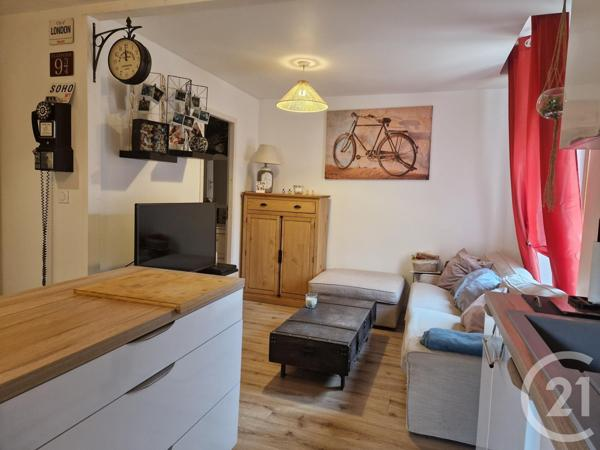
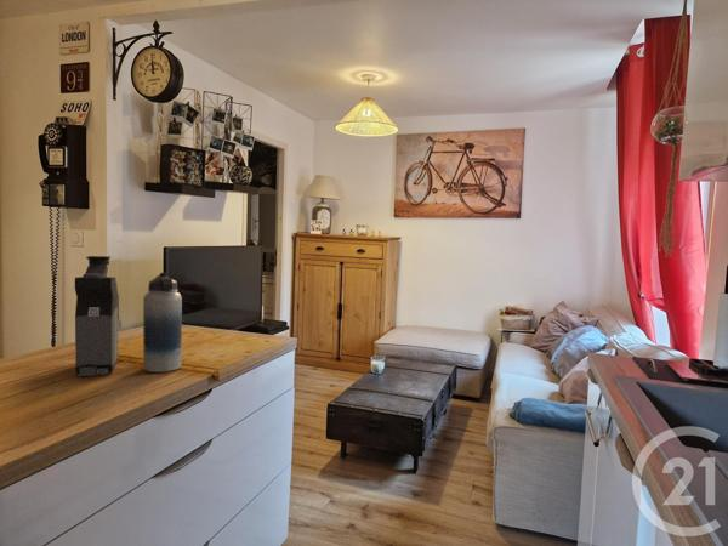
+ coffee maker (98, 313)
+ water bottle (161, 320)
